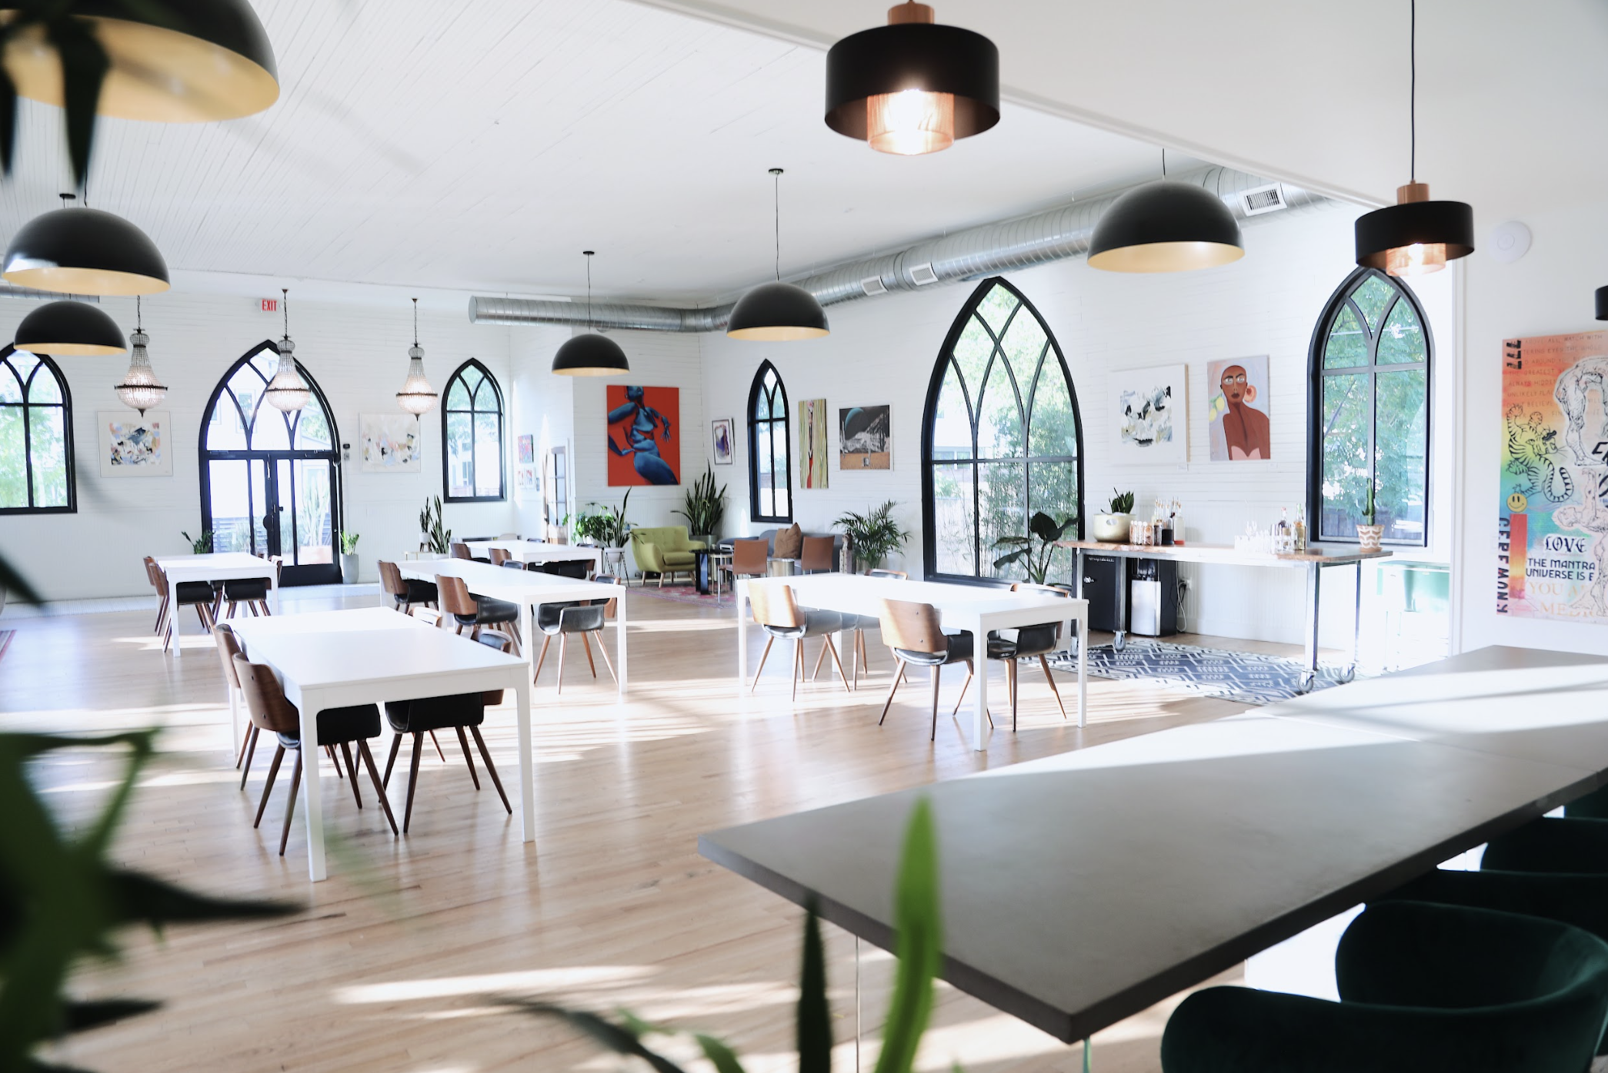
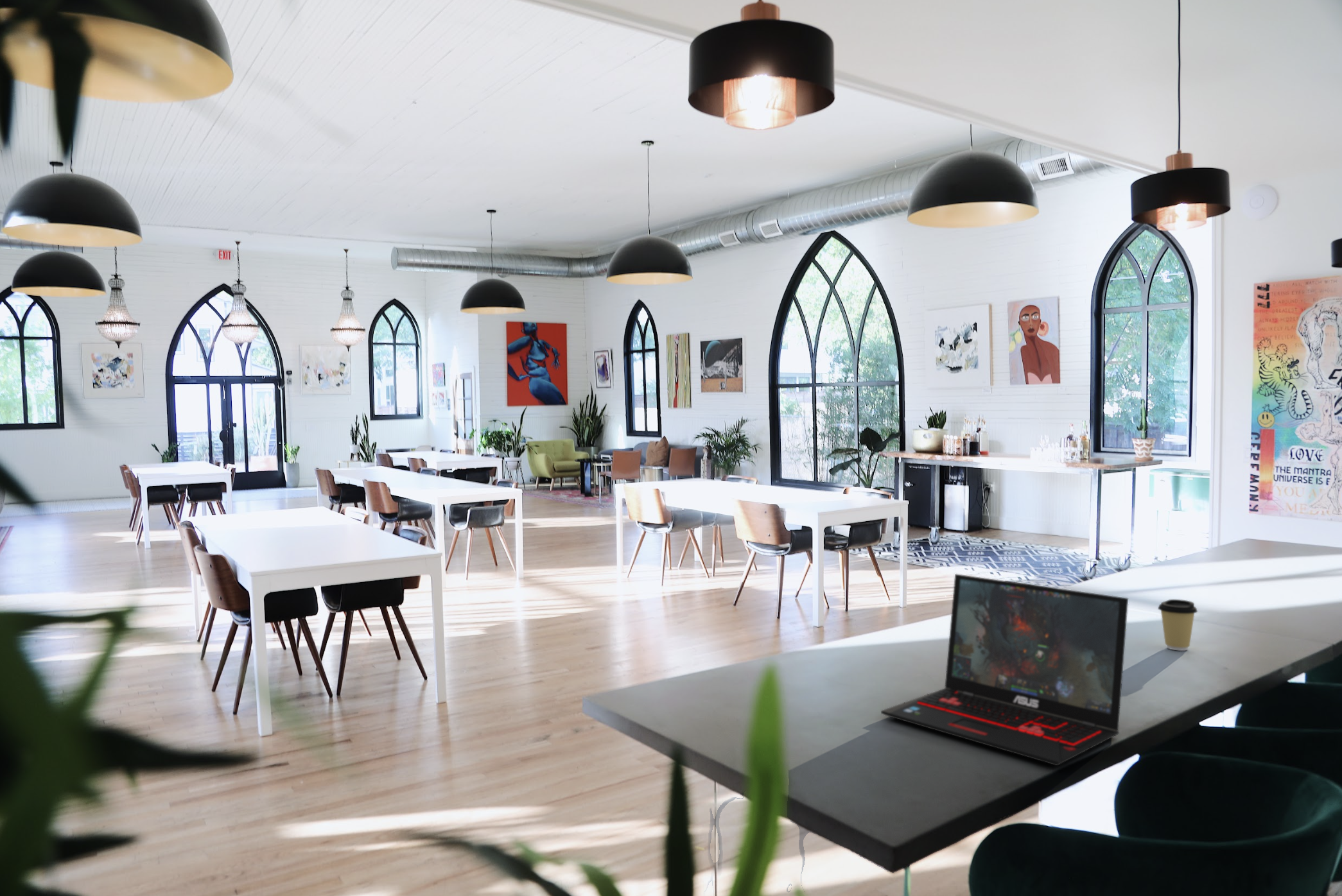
+ laptop (1000, 659)
+ coffee cup (1177, 625)
